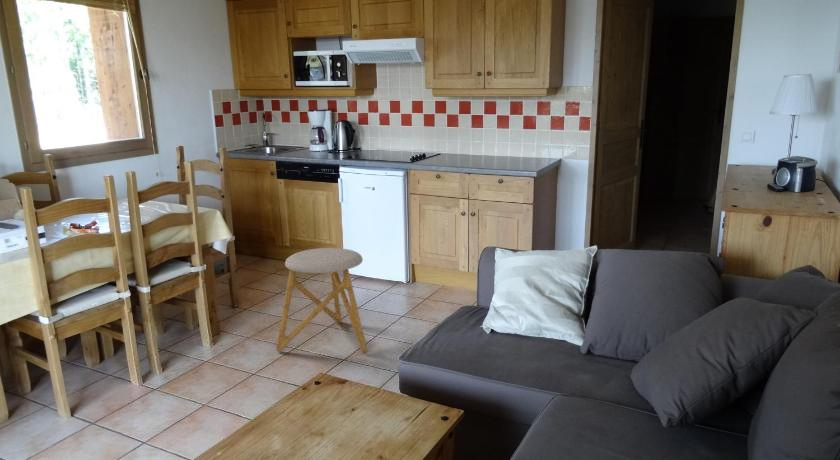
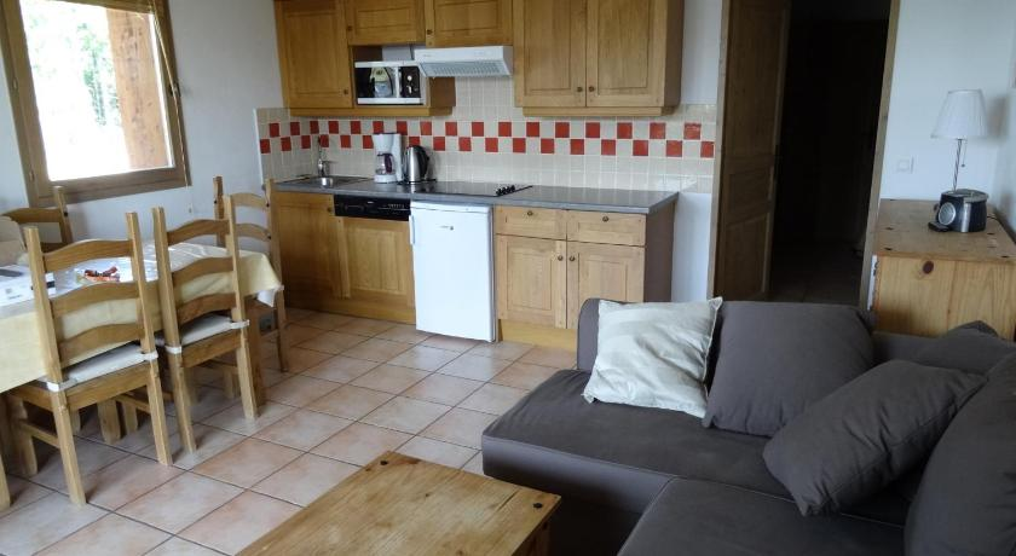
- stool (319, 300)
